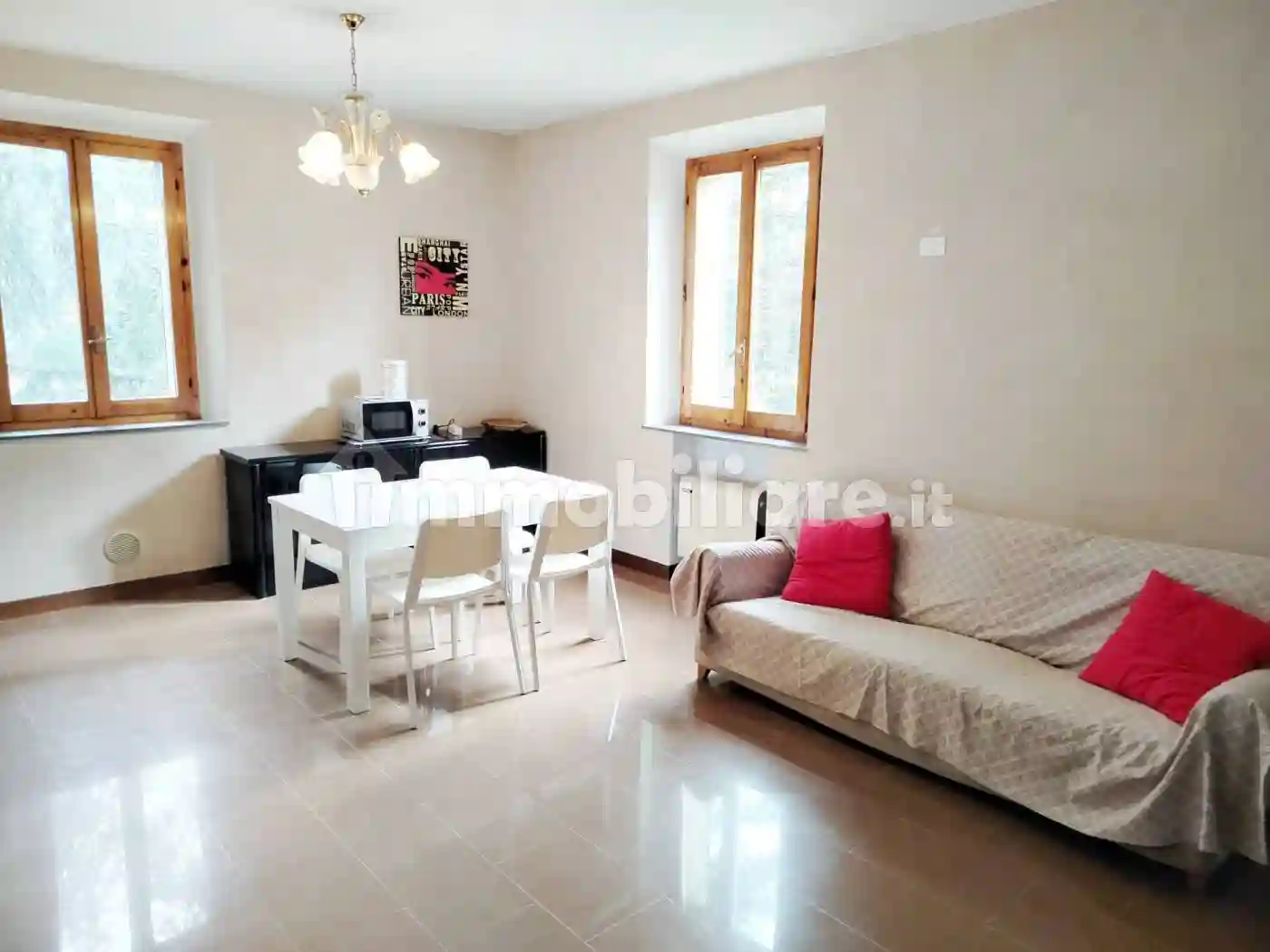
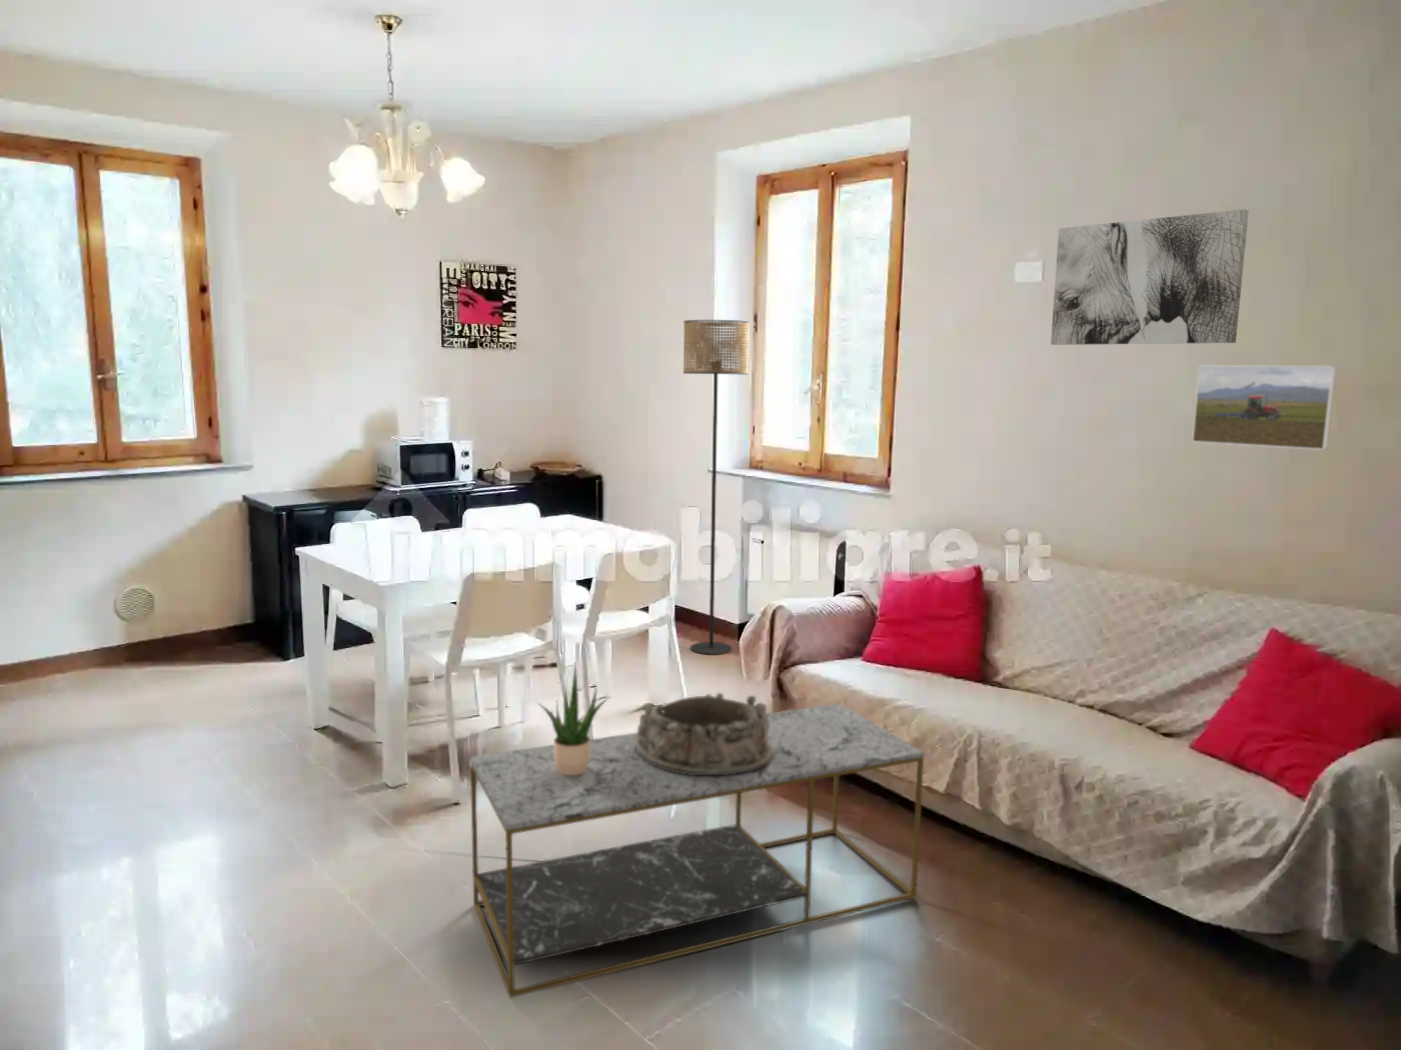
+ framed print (1260, 405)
+ potted plant (574, 720)
+ wall art (1142, 282)
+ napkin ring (705, 728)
+ floor lamp (714, 489)
+ coffee table (698, 831)
